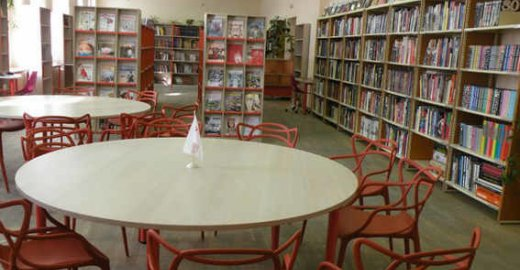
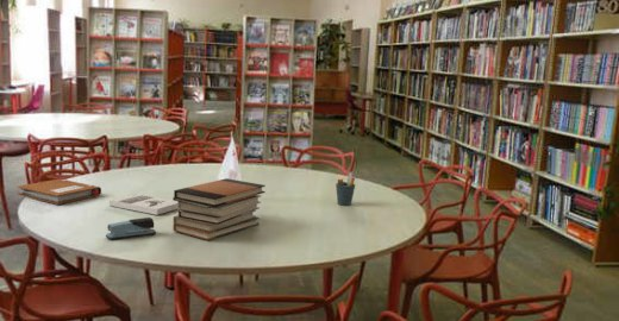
+ notebook (61, 190)
+ stapler (131, 227)
+ book (145, 203)
+ book stack (219, 207)
+ pen holder (345, 188)
